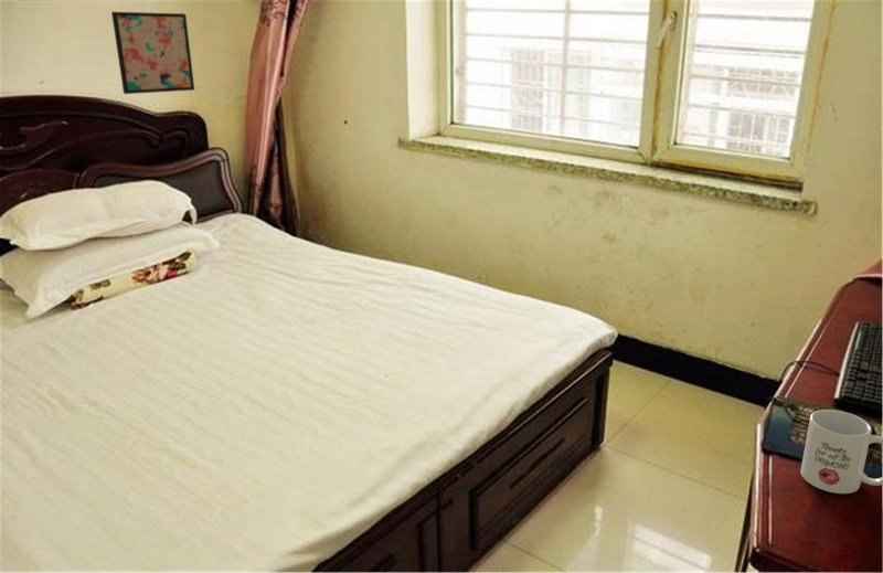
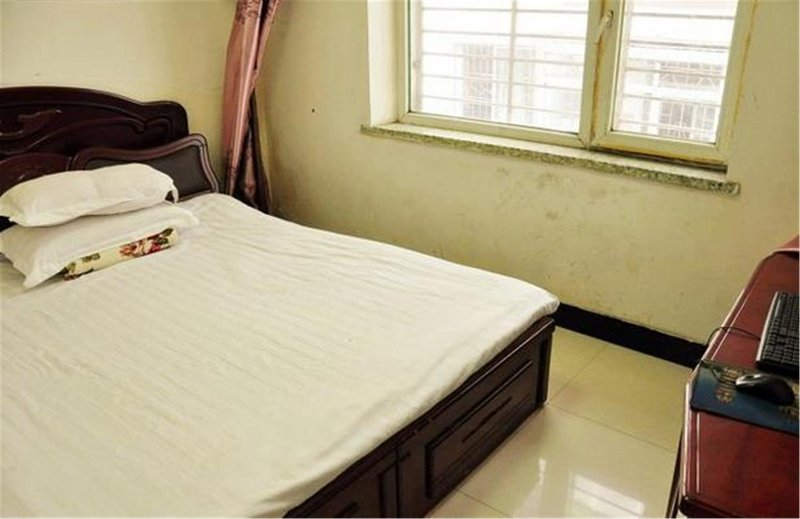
- mug (848, 454)
- wall art (155, 53)
